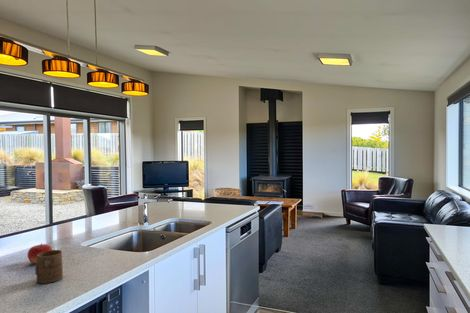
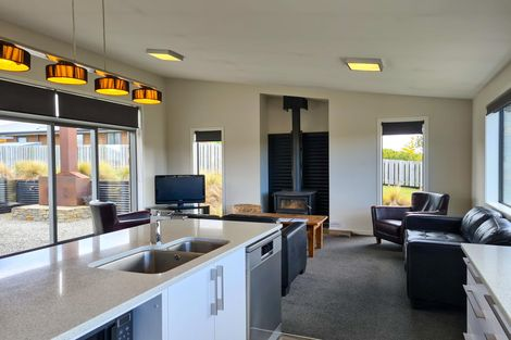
- fruit (40, 252)
- cup (49, 266)
